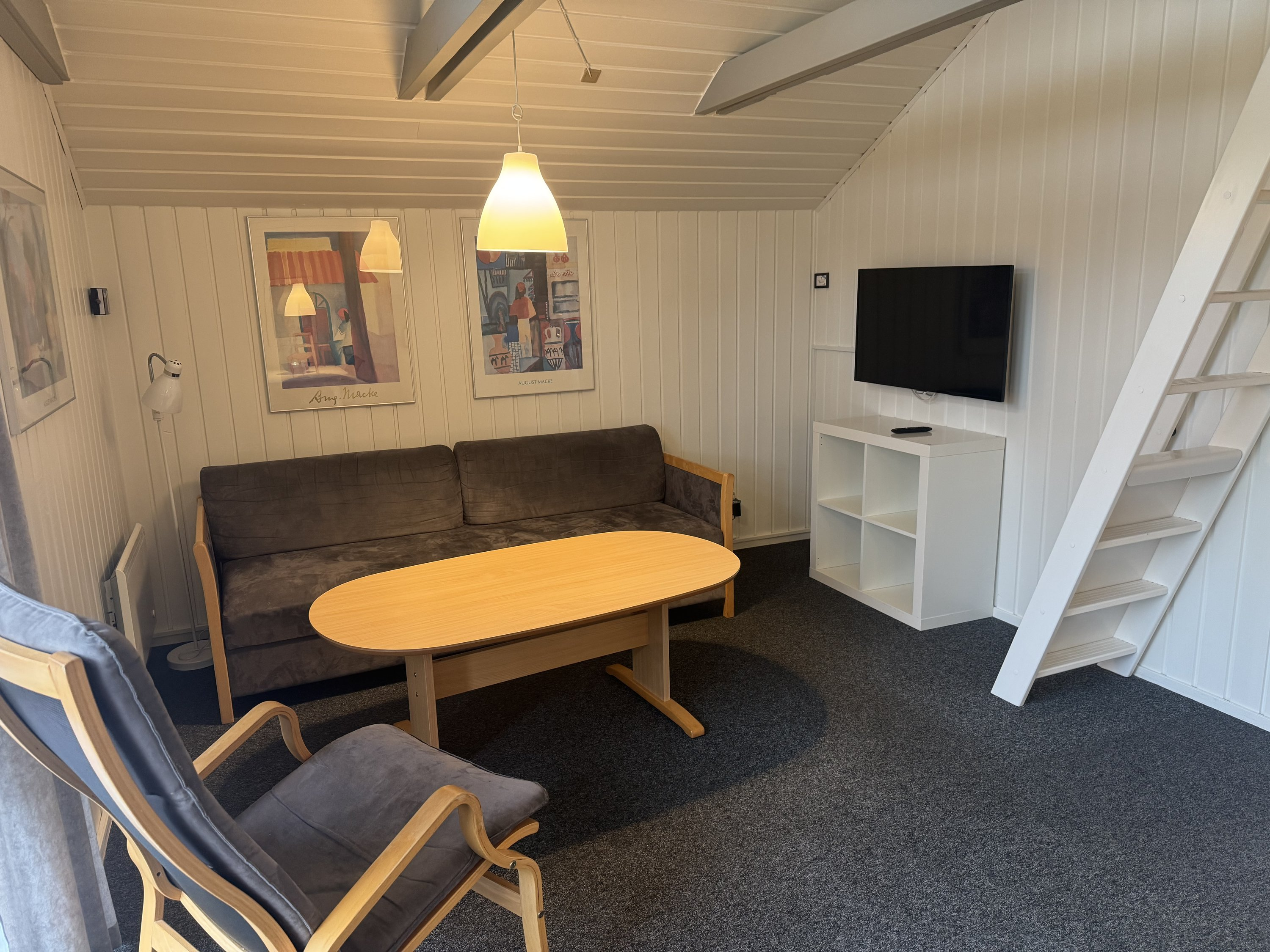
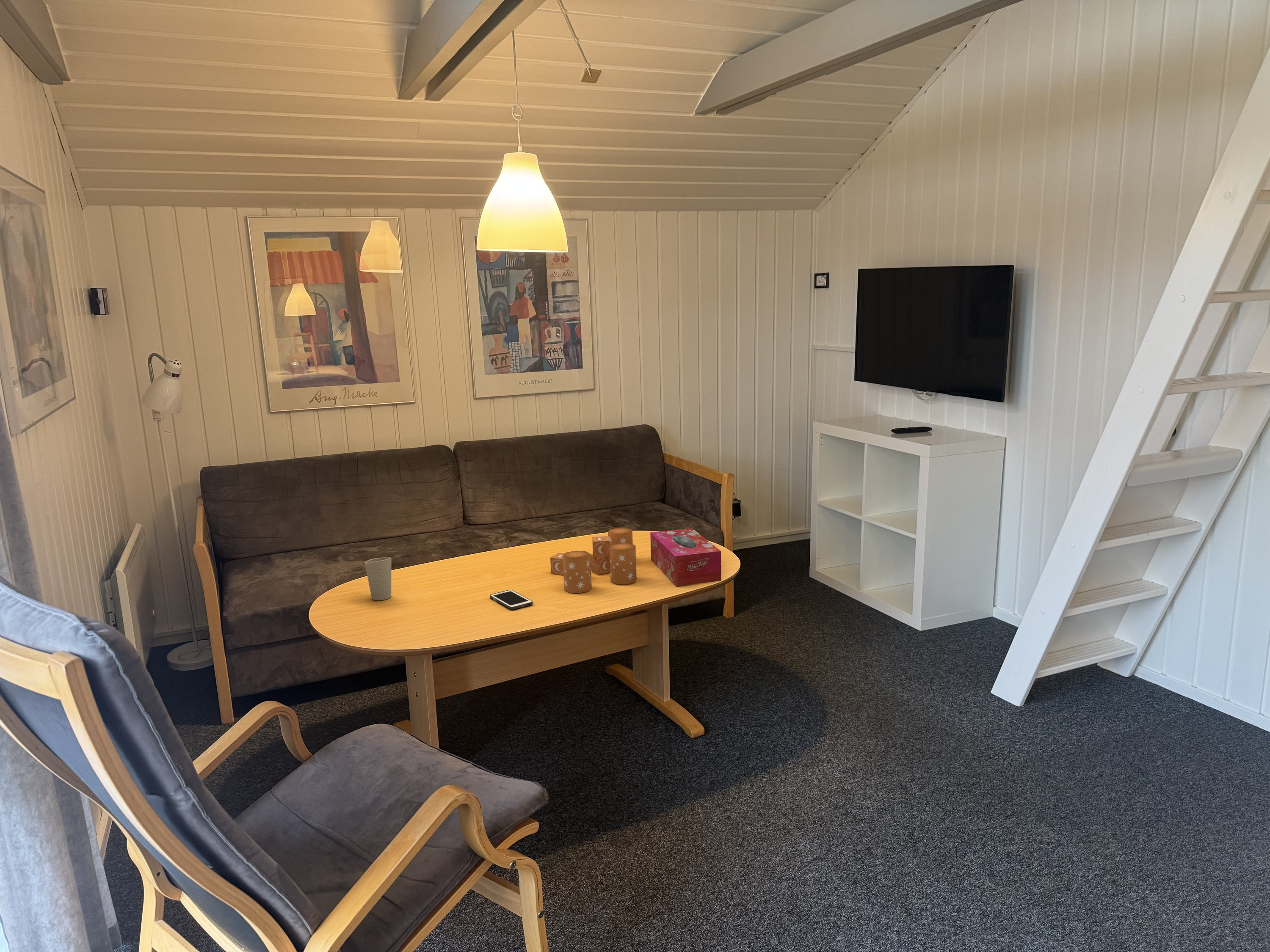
+ cell phone (511, 600)
+ candle (598, 559)
+ cup (379, 577)
+ tissue box (684, 556)
